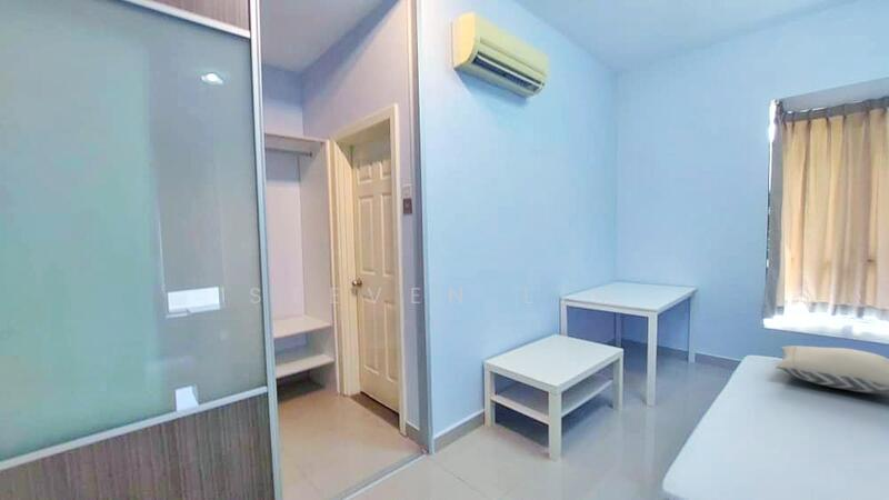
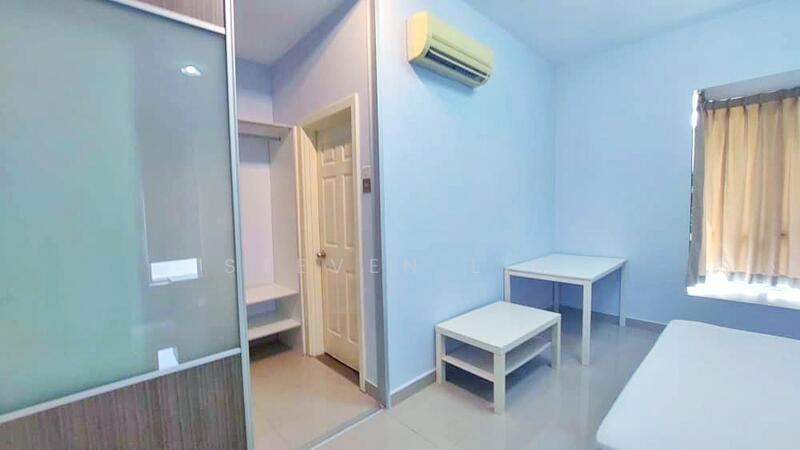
- pillow (837, 367)
